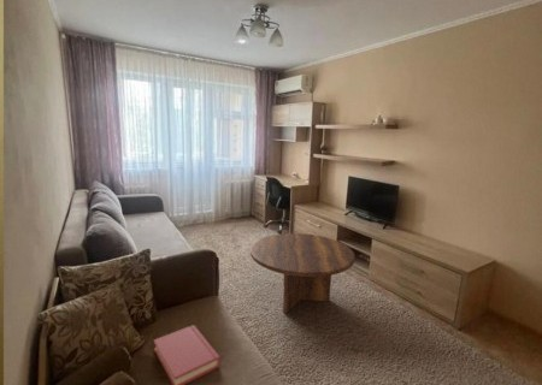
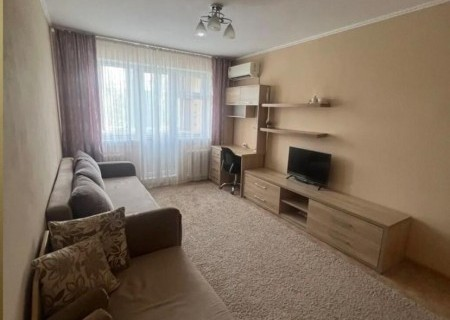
- hardback book (185, 353)
- coffee table (300, 274)
